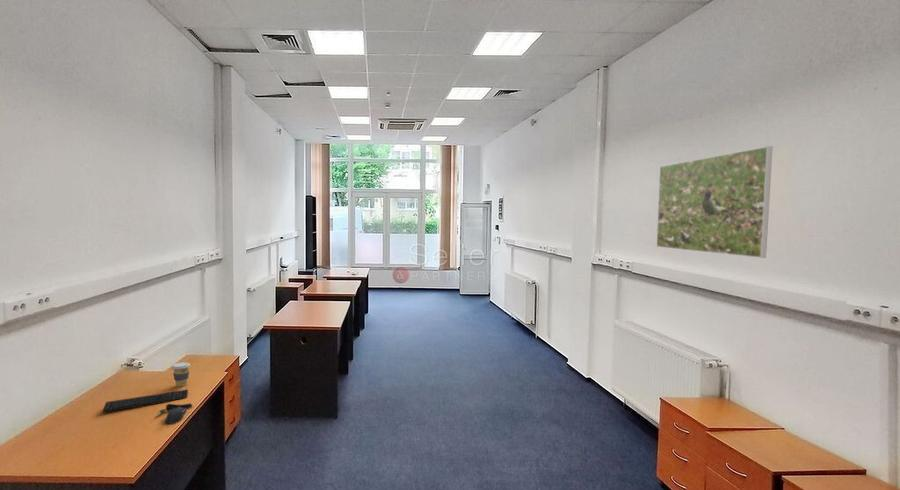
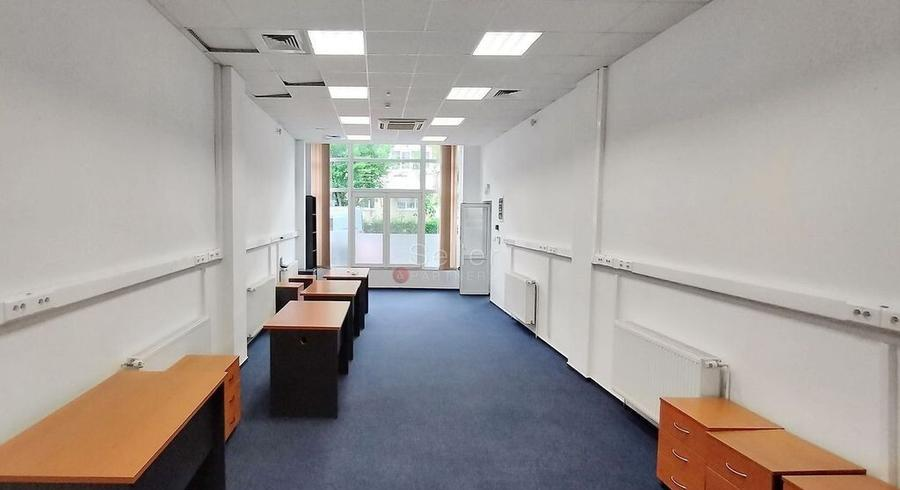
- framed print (704, 205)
- keyboard (147, 400)
- coffee cup (181, 374)
- computer mouse (171, 411)
